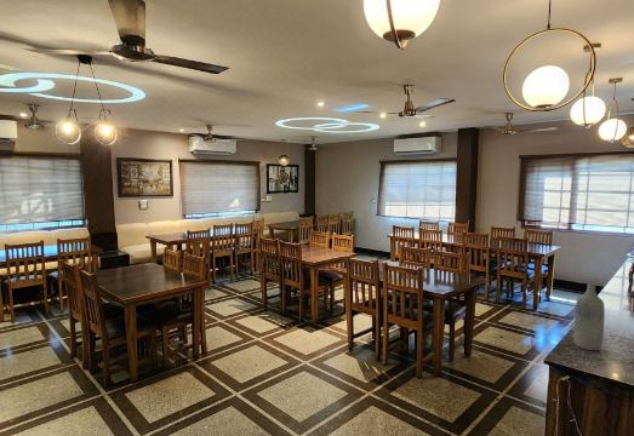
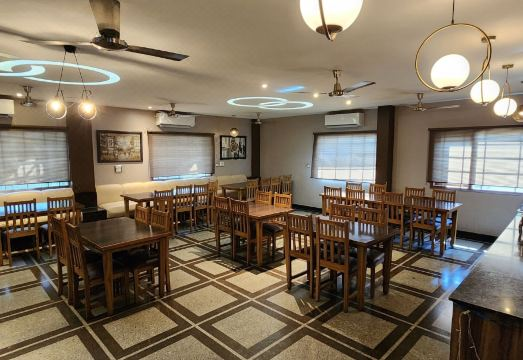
- bottle (589, 315)
